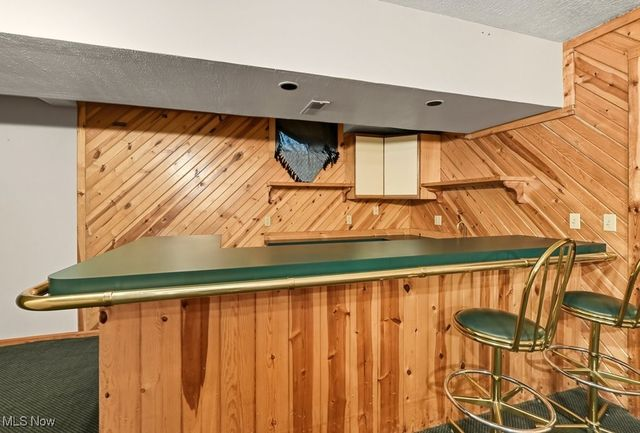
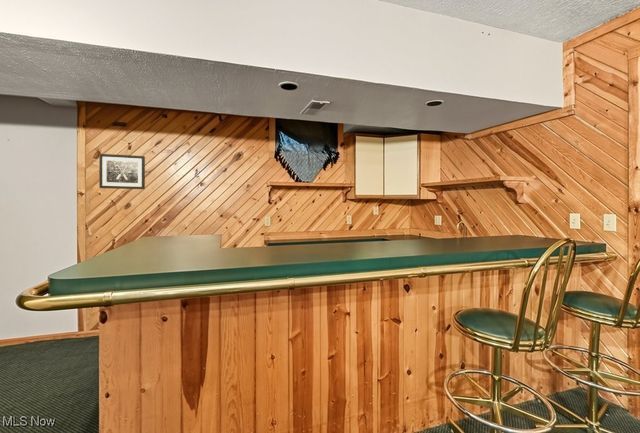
+ wall art (122, 171)
